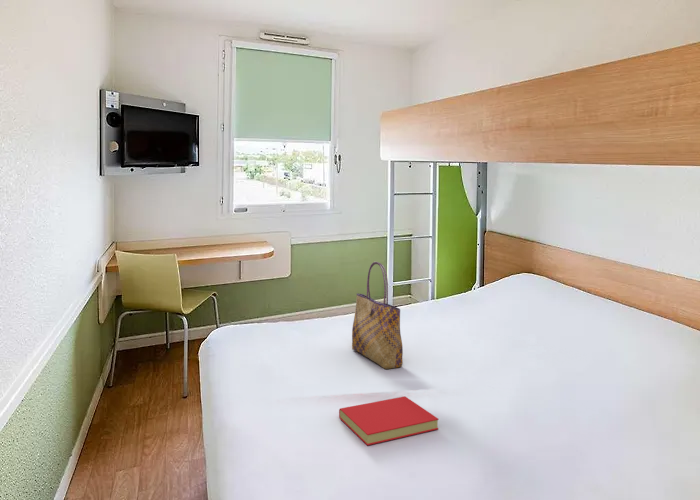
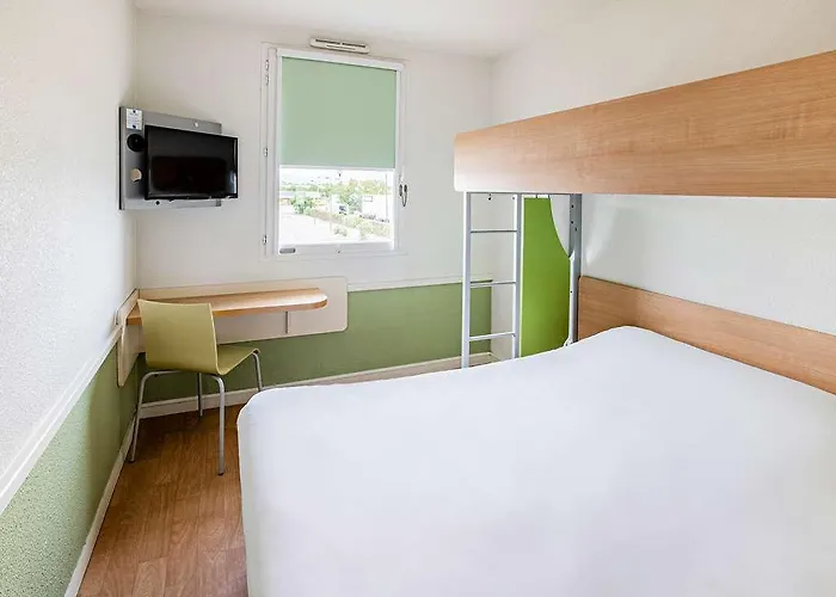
- tote bag (377, 310)
- book (387, 418)
